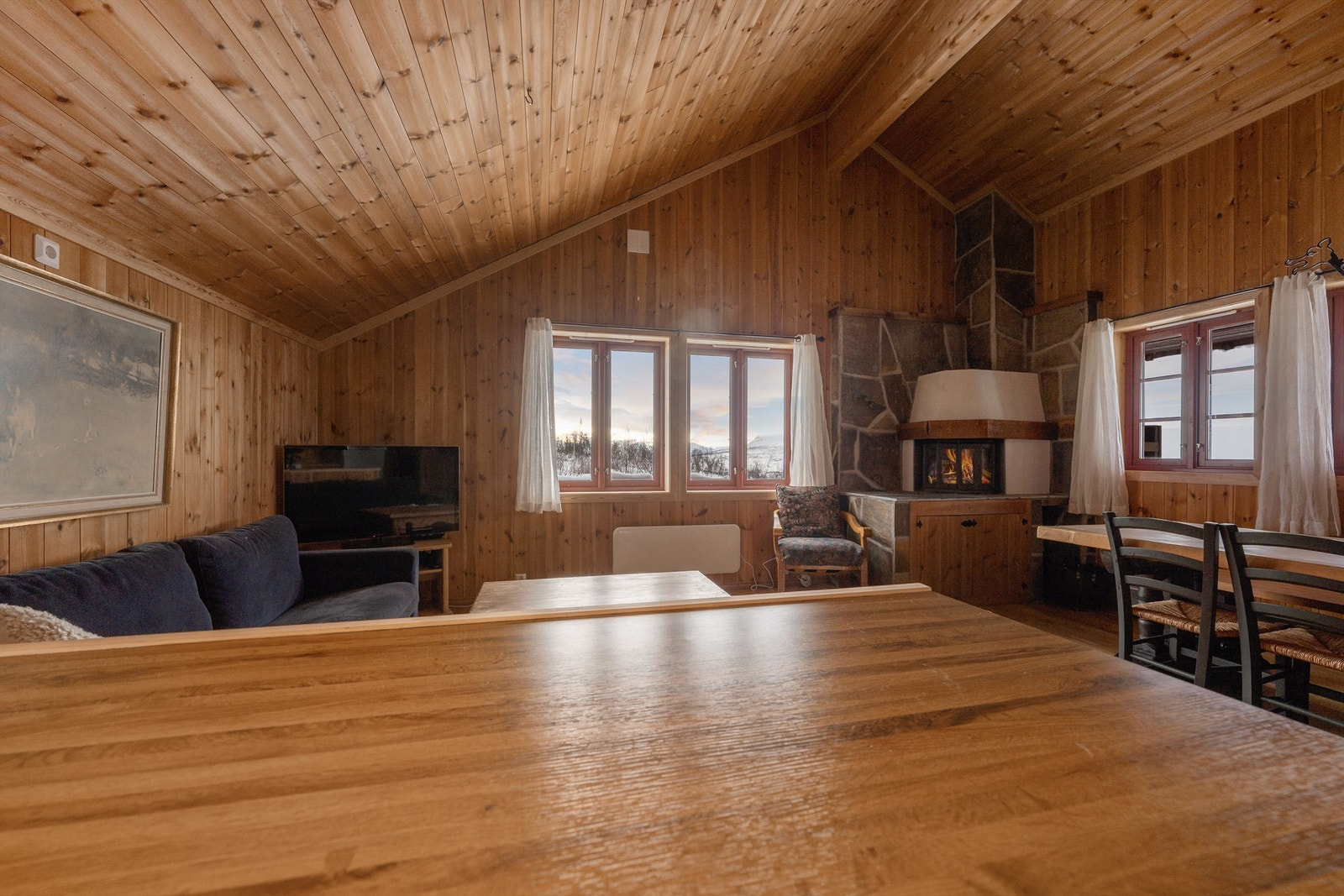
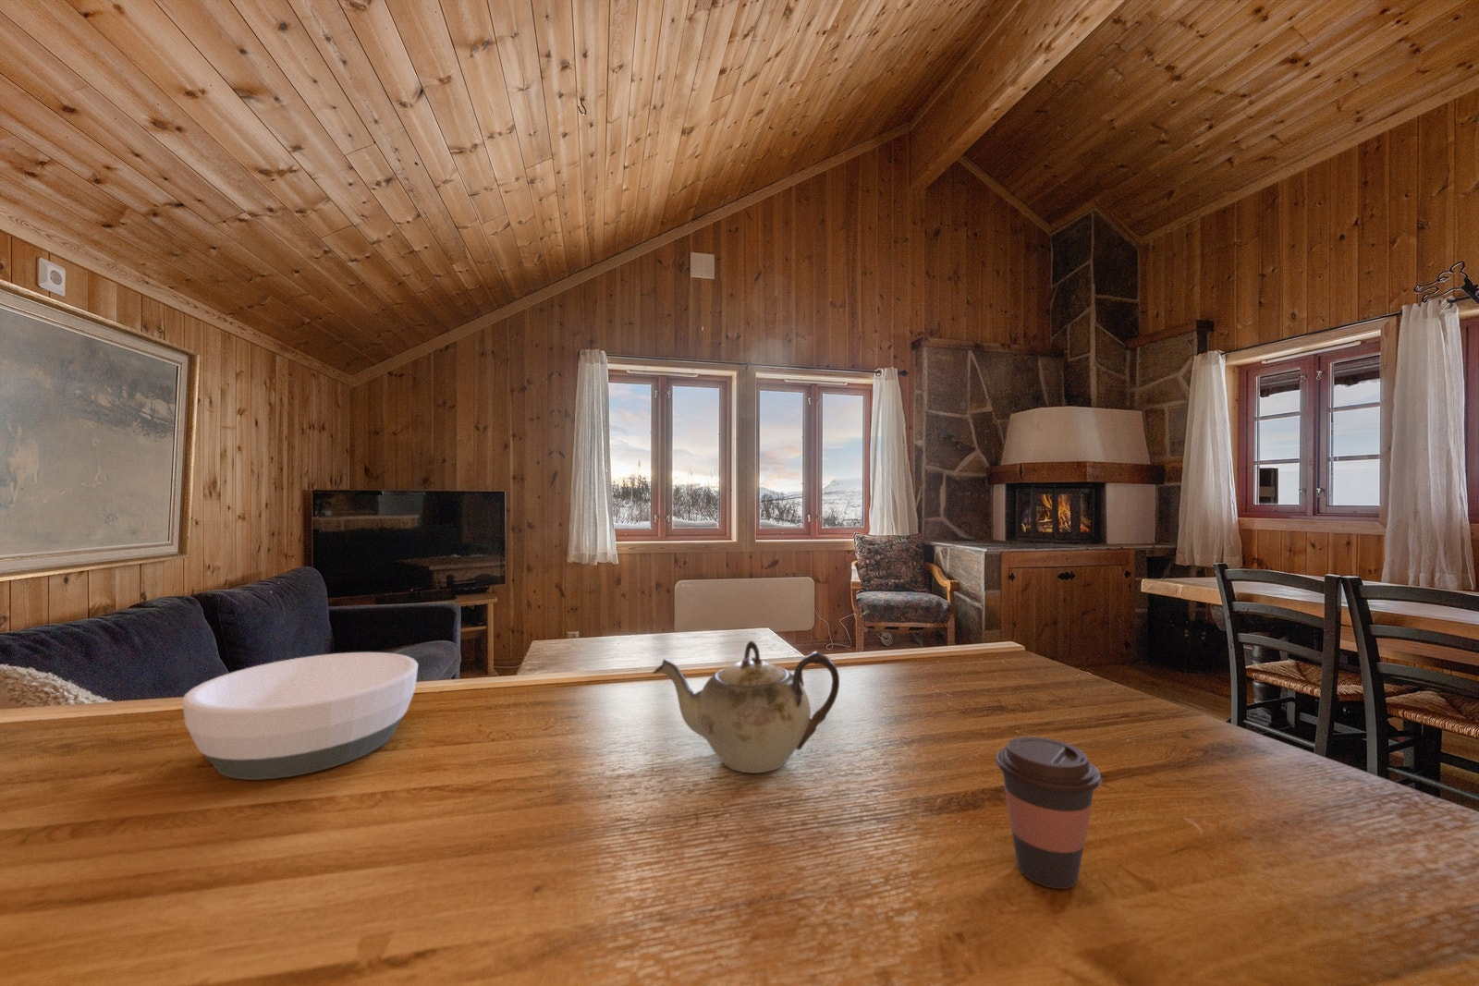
+ coffee cup (1047, 810)
+ teapot (743, 700)
+ bowl (310, 711)
